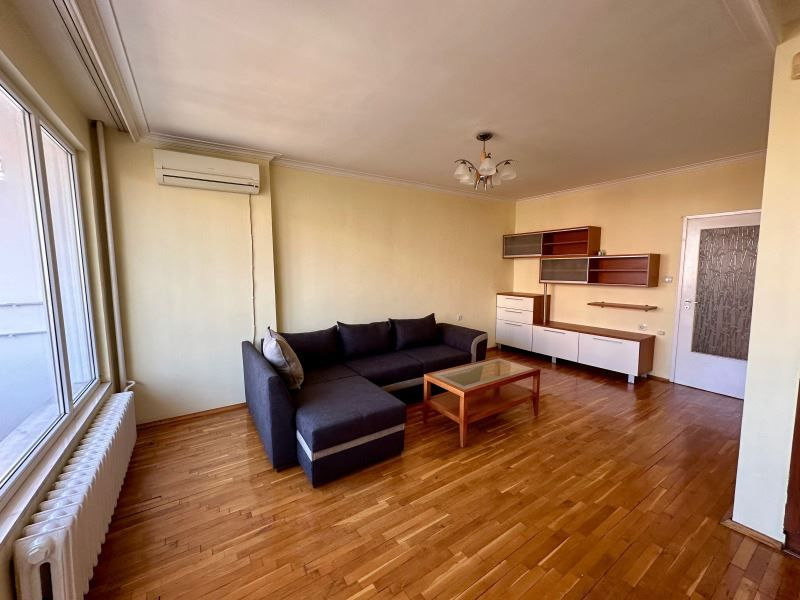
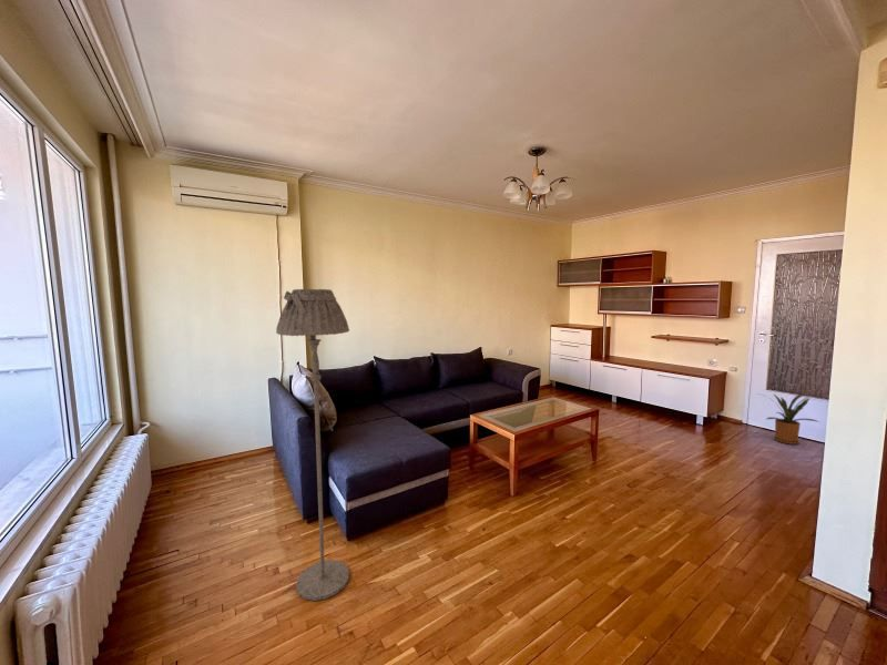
+ floor lamp (317, 439)
+ house plant (787, 415)
